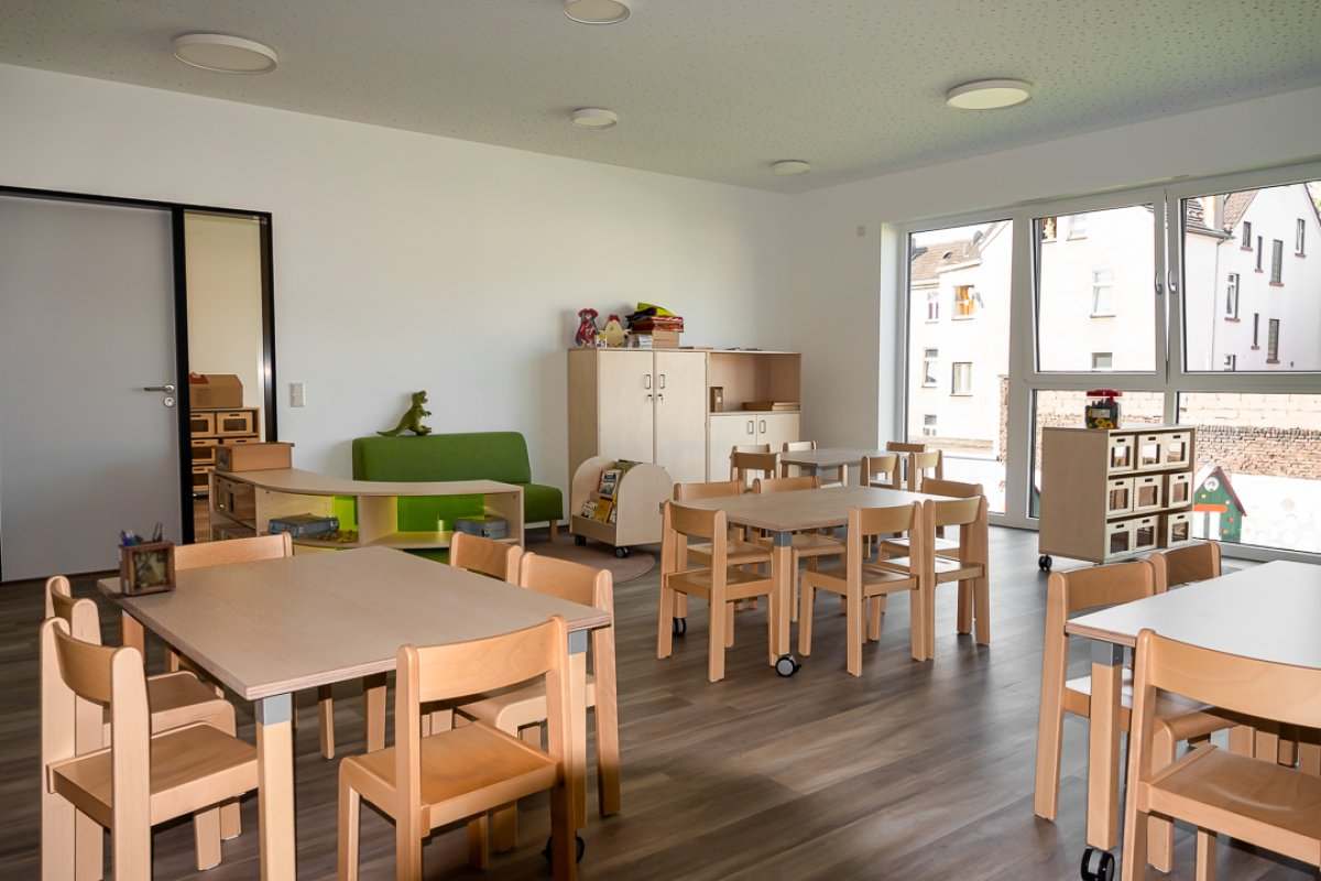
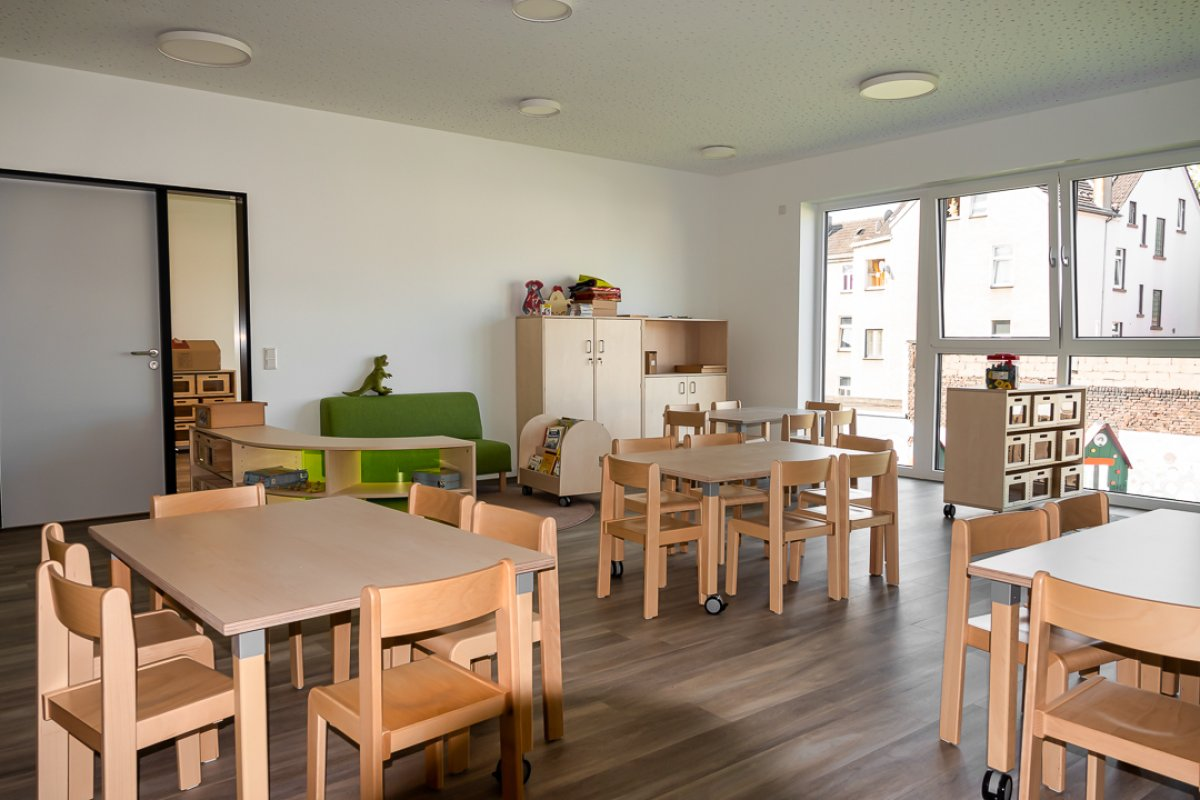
- desk organizer (146, 557)
